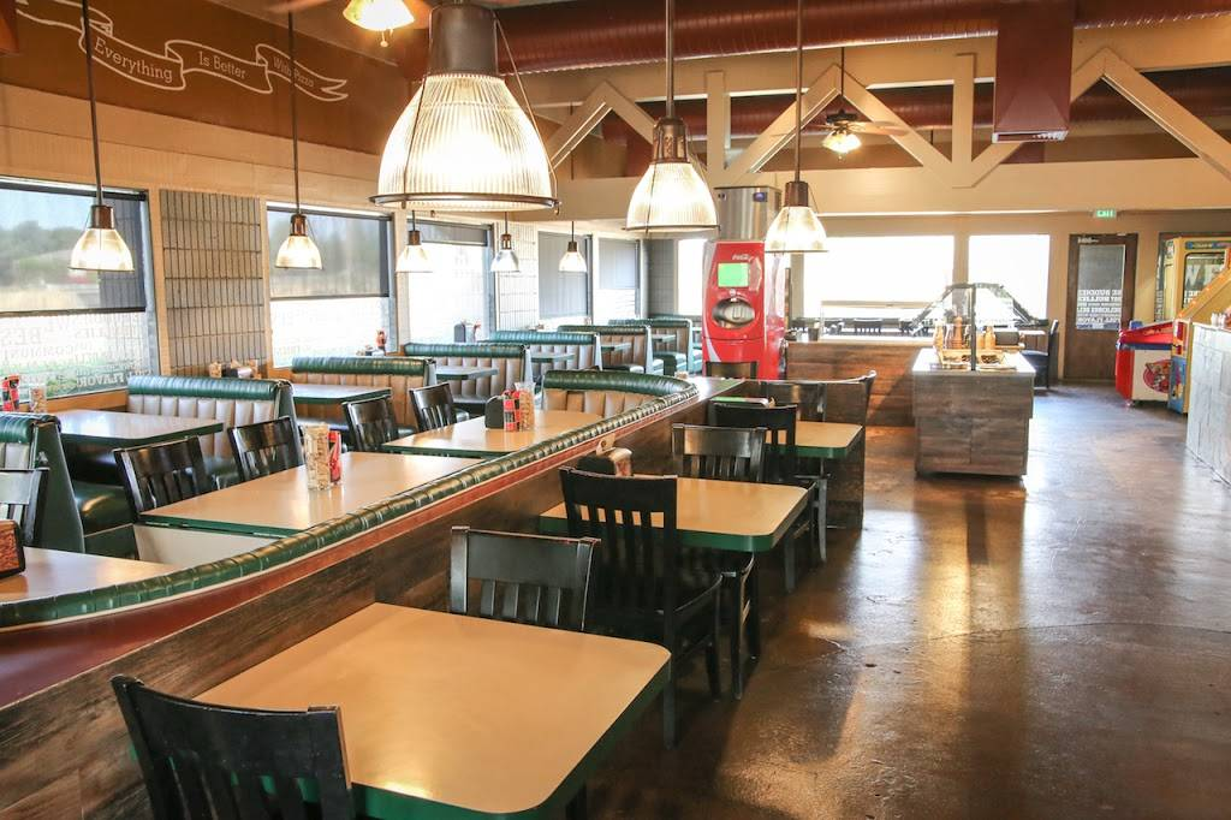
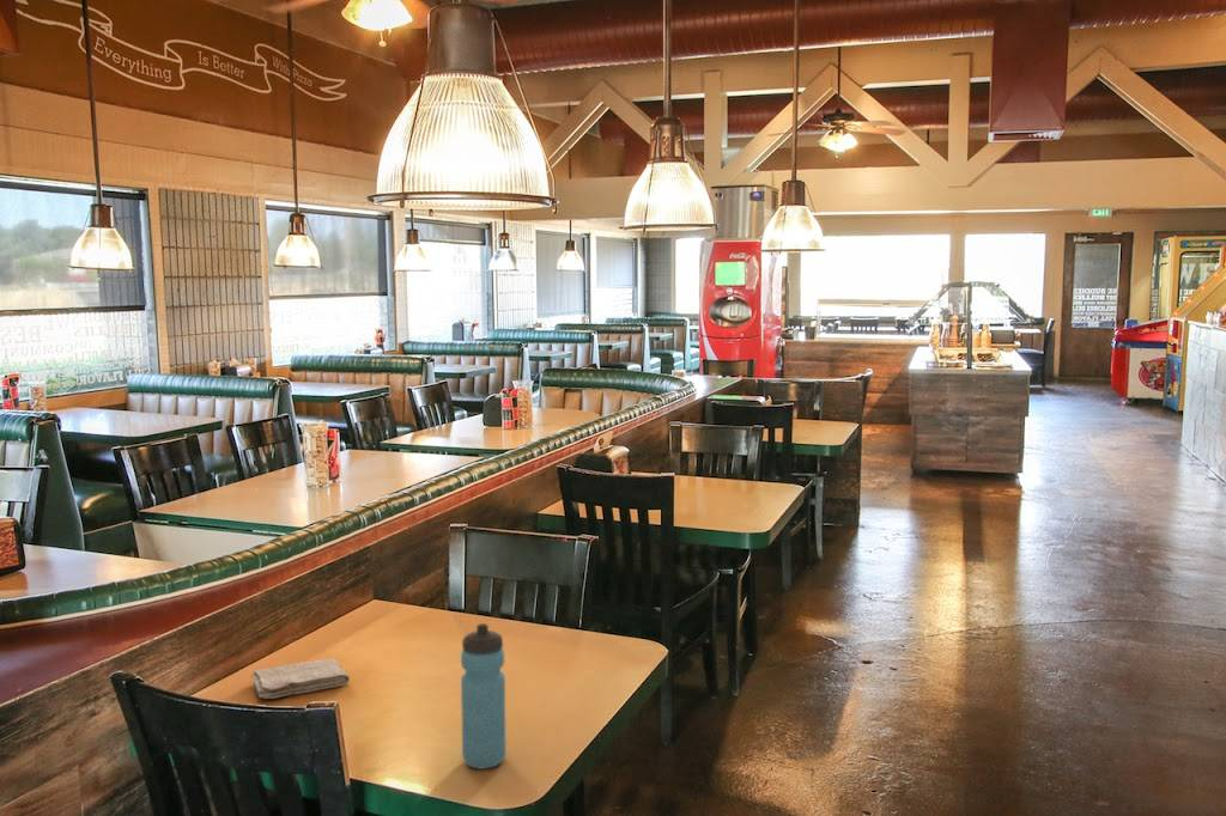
+ washcloth (299, 676)
+ water bottle (482, 693)
